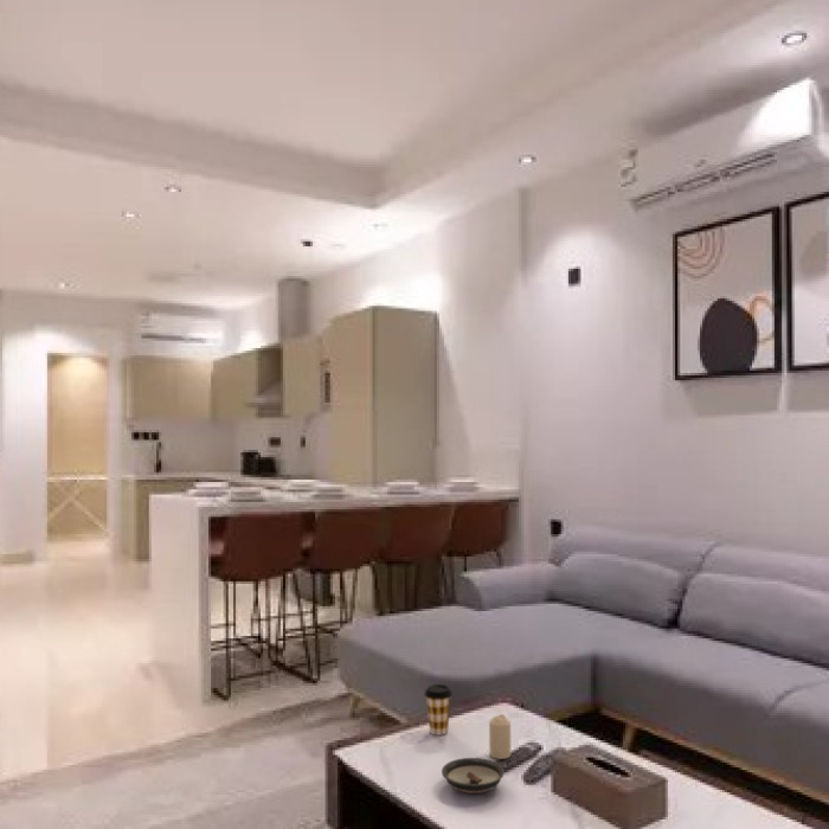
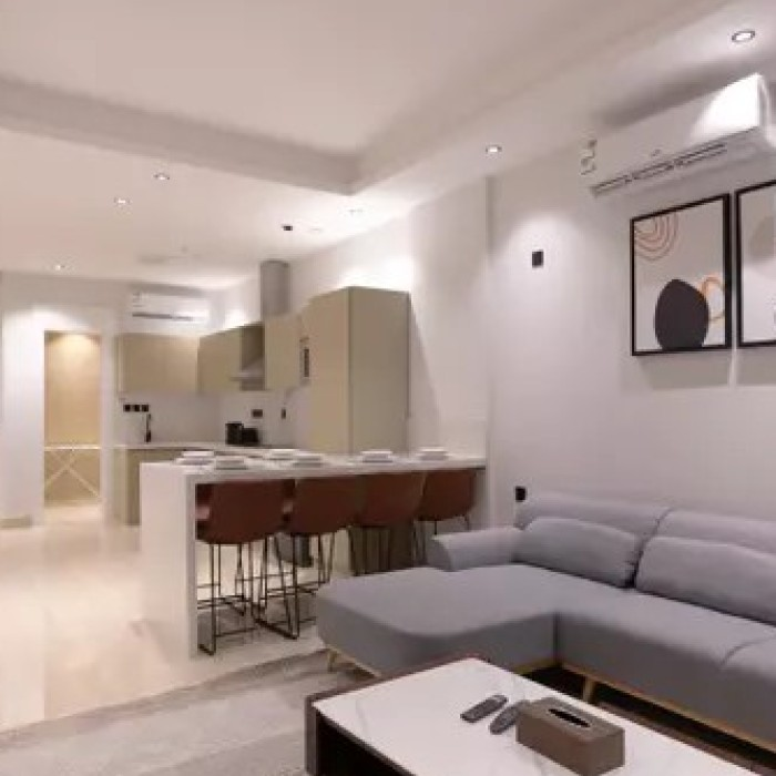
- candle (500, 735)
- coffee cup (438, 709)
- saucer (473, 778)
